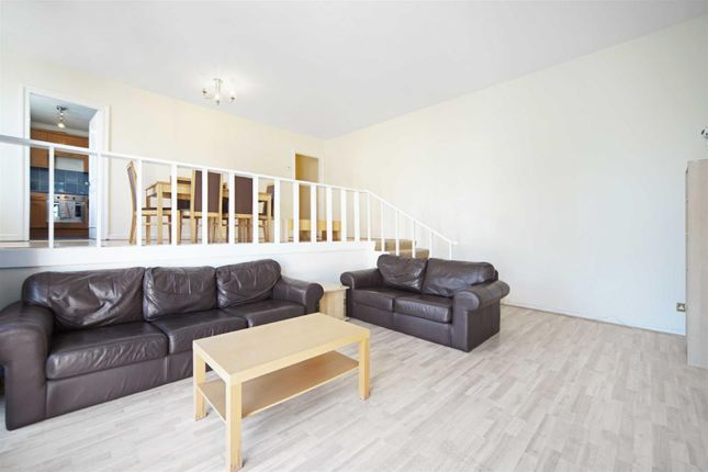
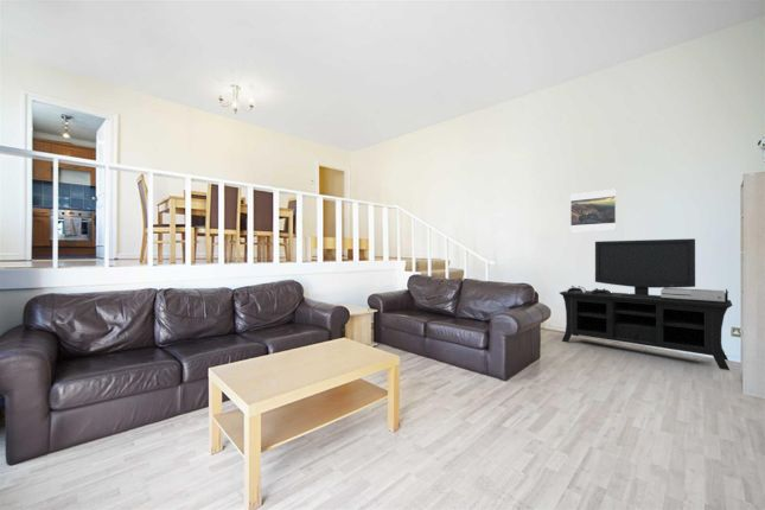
+ media console (636, 294)
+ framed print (592, 211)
